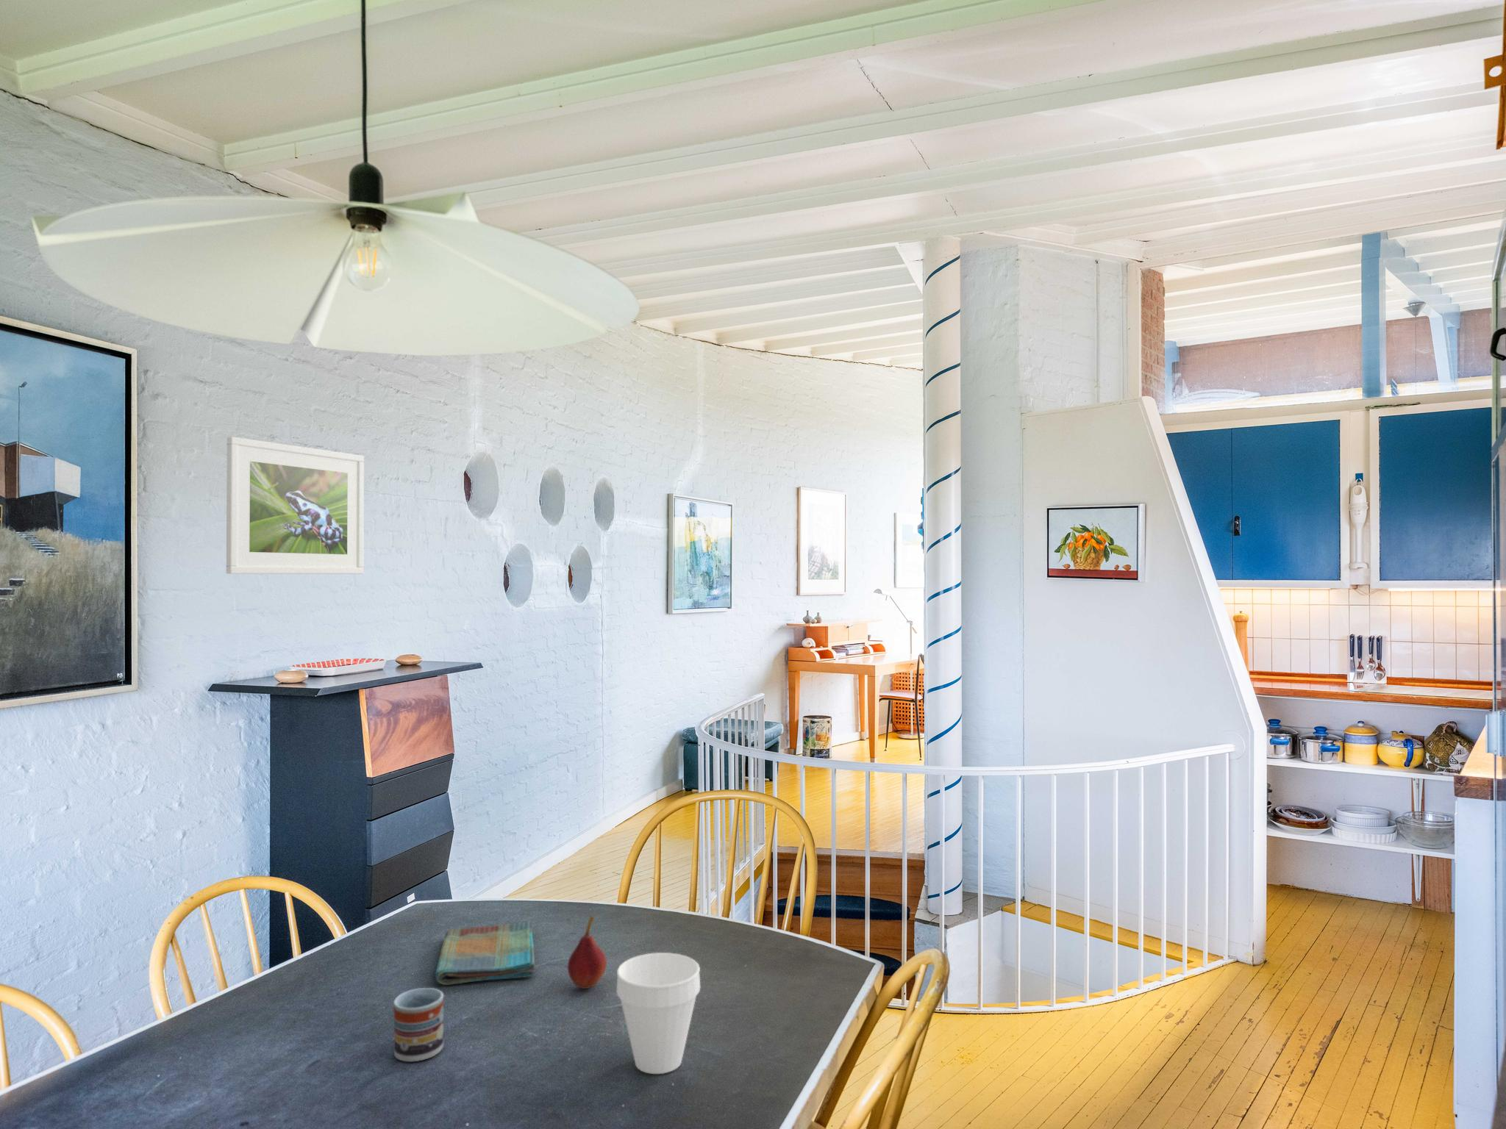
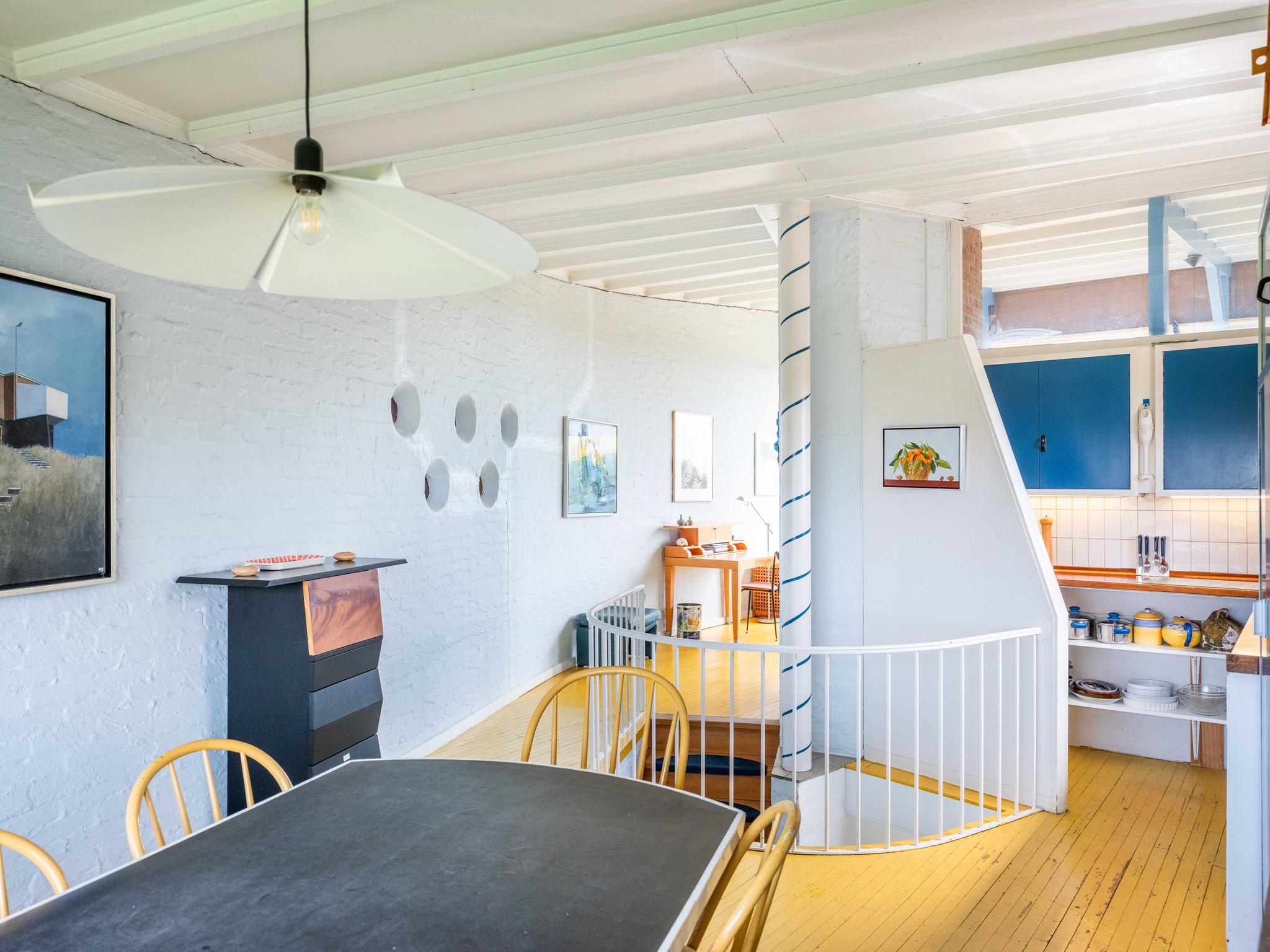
- cup (420, 1020)
- cup (658, 1015)
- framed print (300, 510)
- dish towel (487, 950)
- fruit (587, 952)
